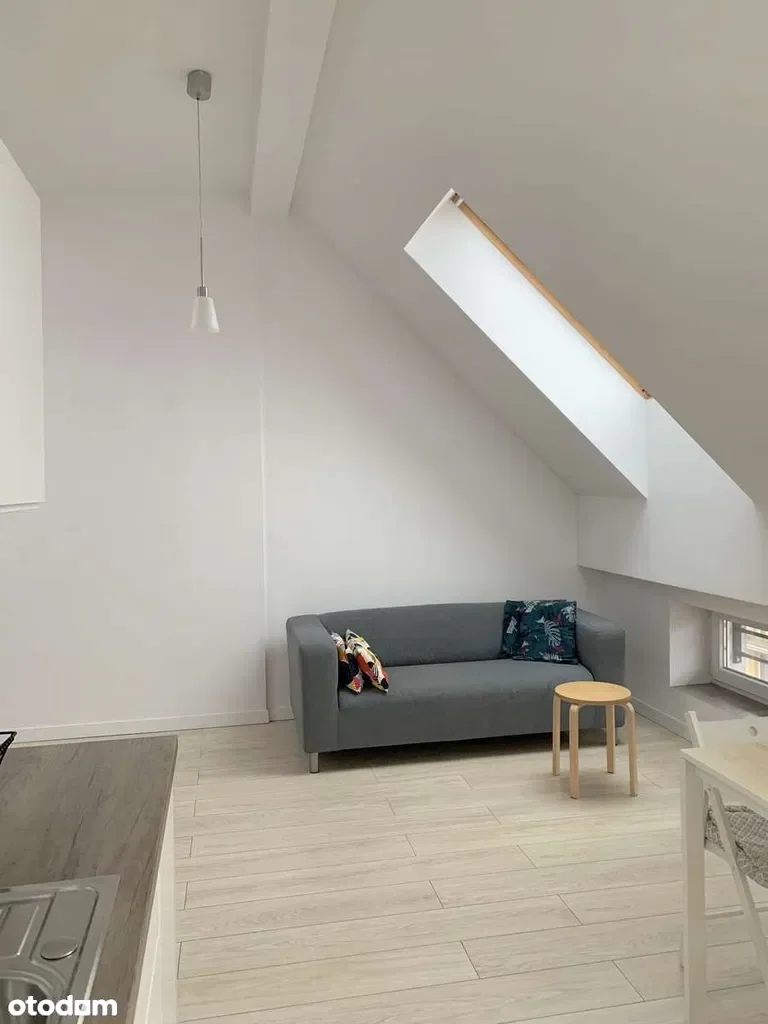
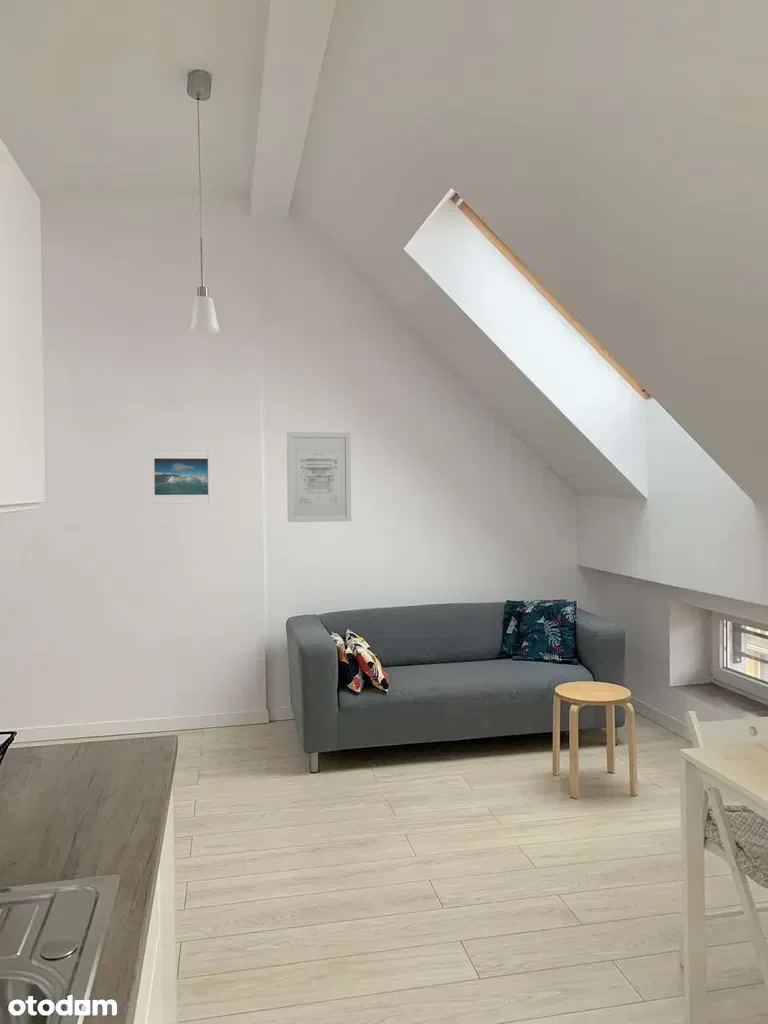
+ wall art (319, 477)
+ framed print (181, 476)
